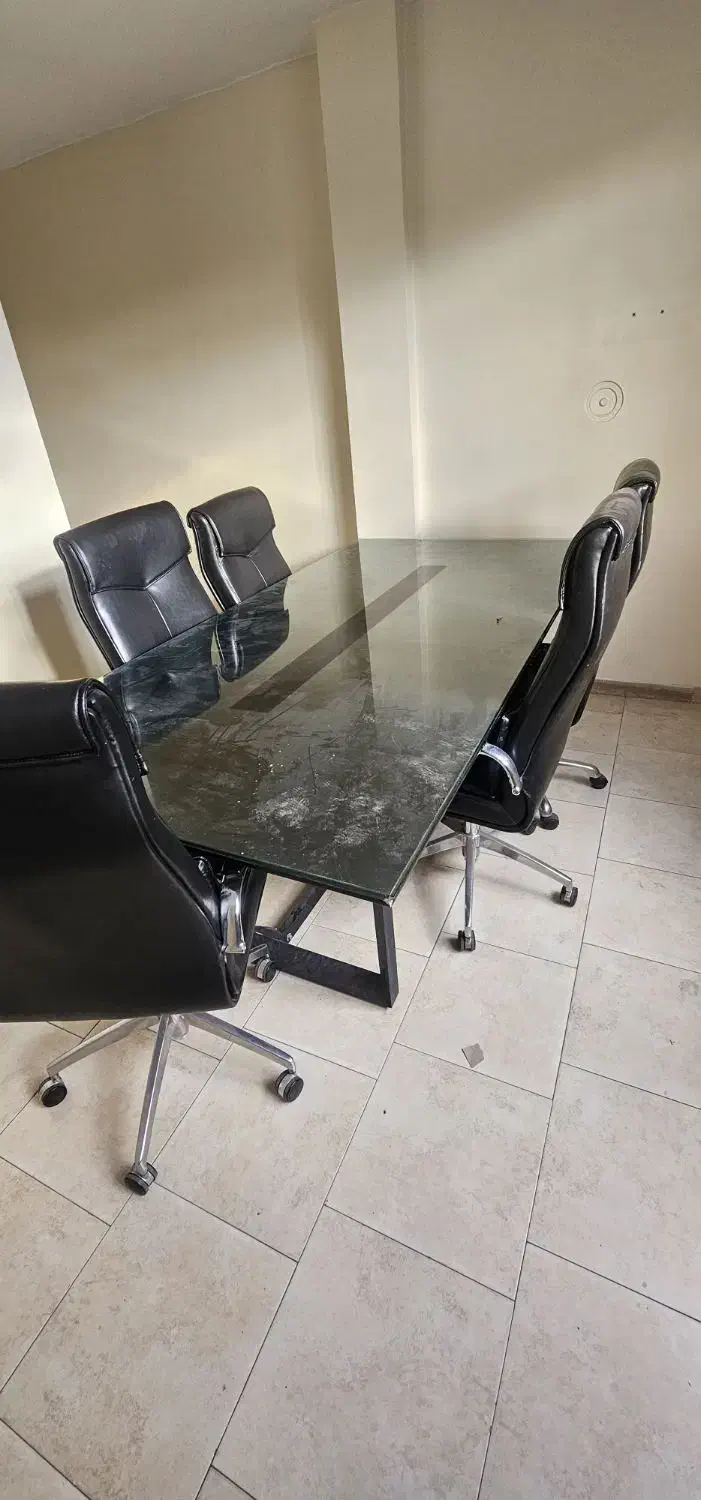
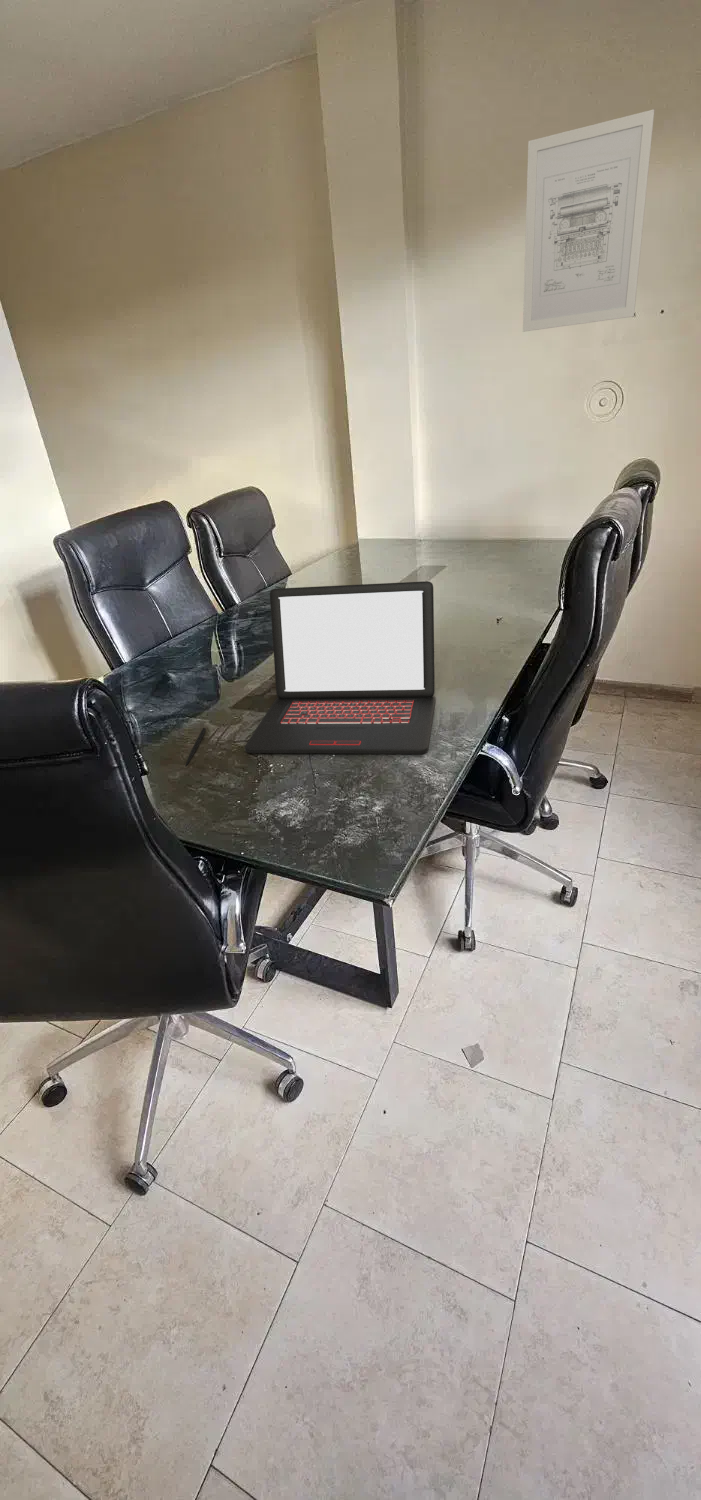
+ pen (194, 746)
+ laptop (341, 665)
+ wall art (582, 231)
